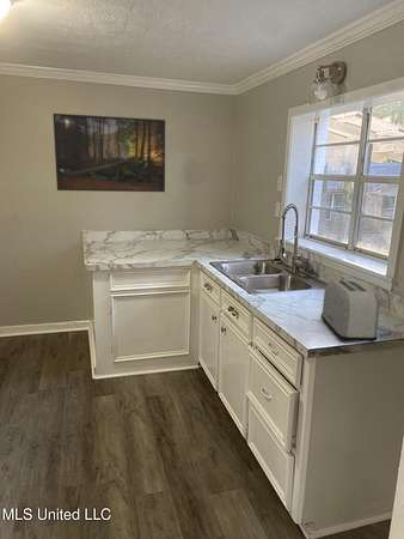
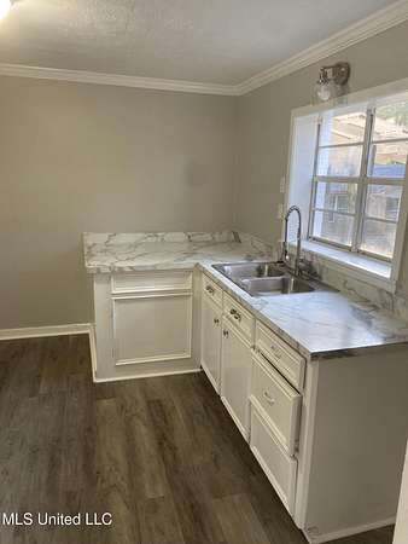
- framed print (111, 155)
- toaster (348, 307)
